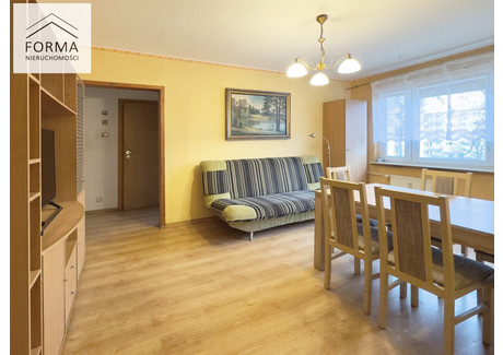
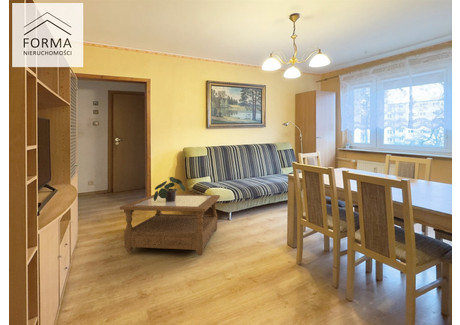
+ coffee table (176, 220)
+ potted plant (168, 188)
